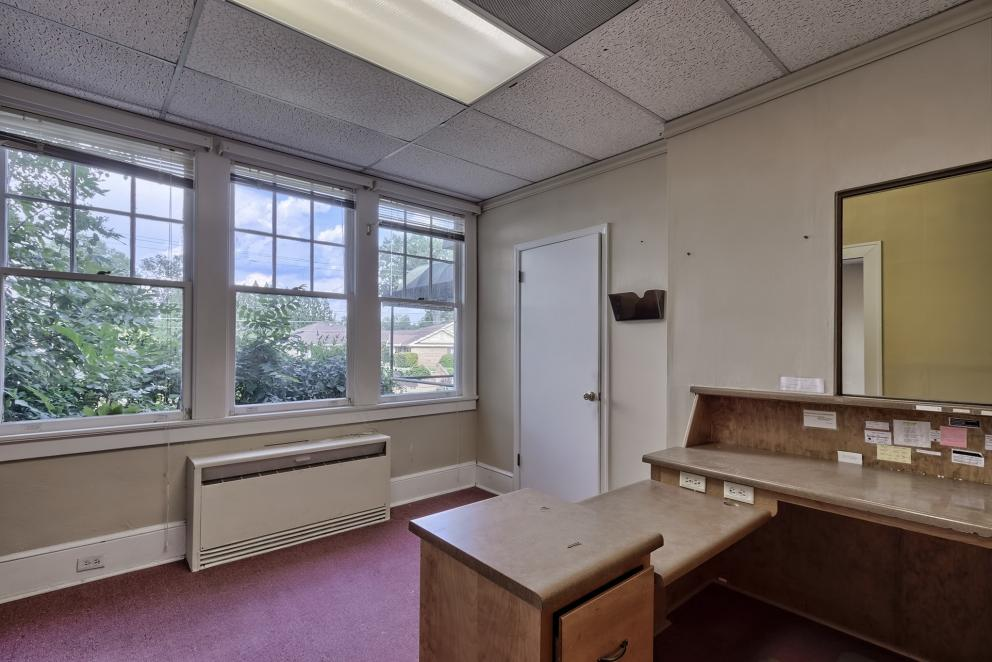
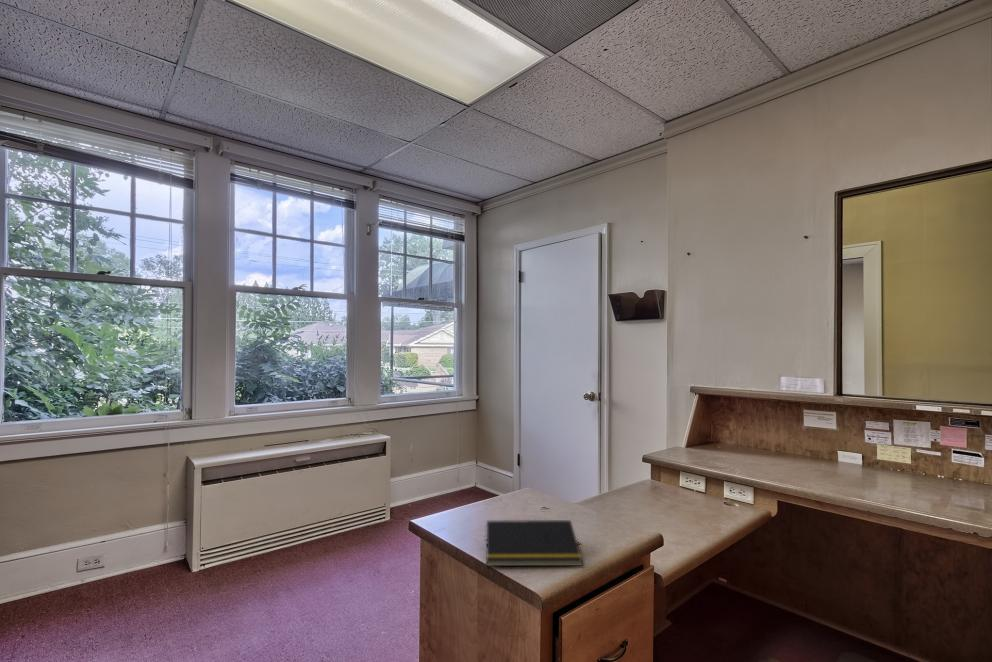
+ notepad (531, 541)
